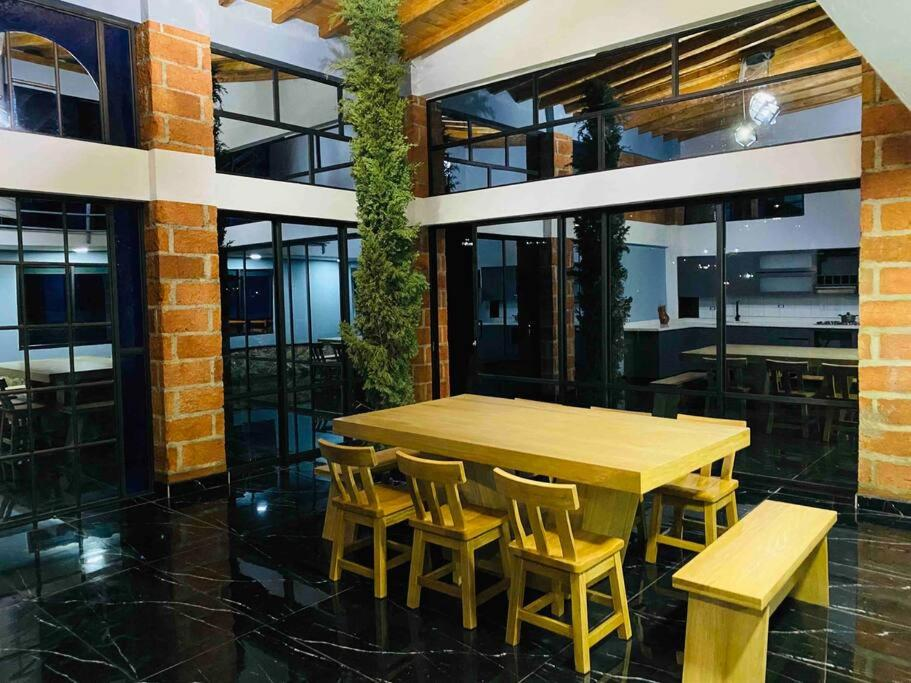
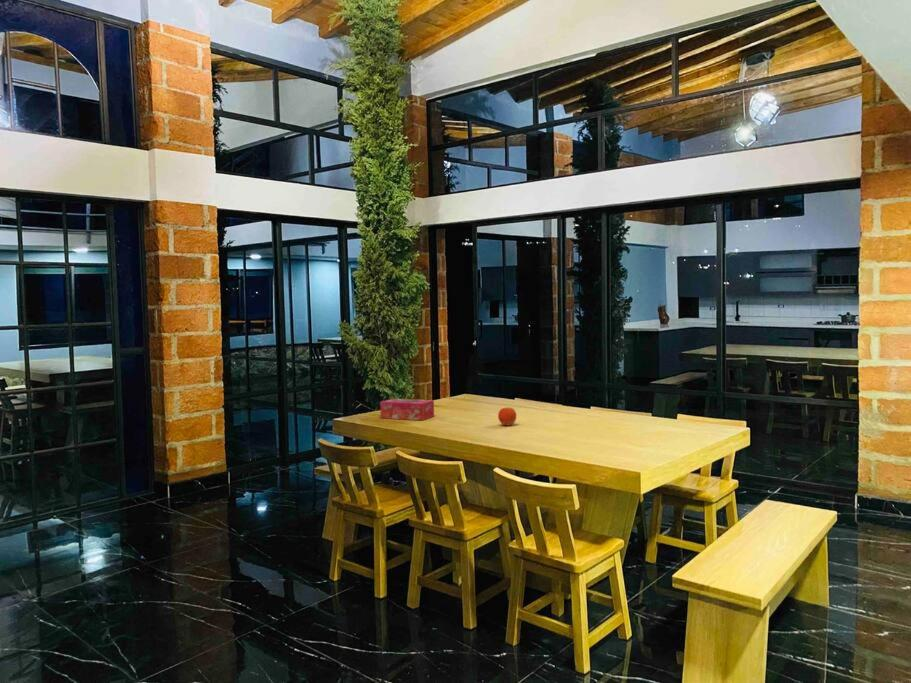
+ fruit (507, 416)
+ tissue box (407, 409)
